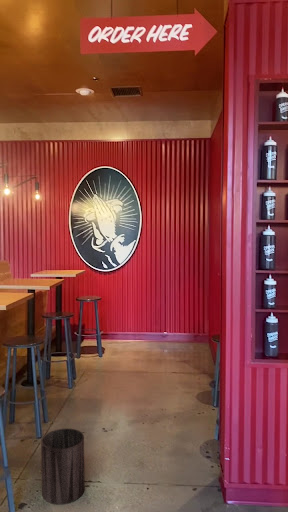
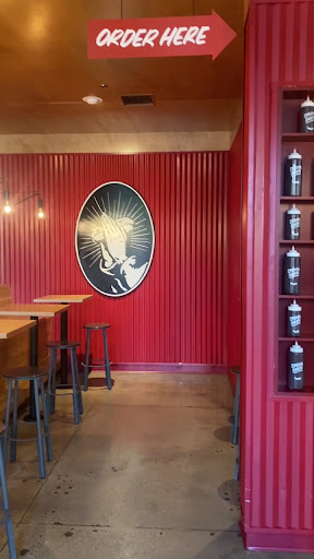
- trash can (63, 464)
